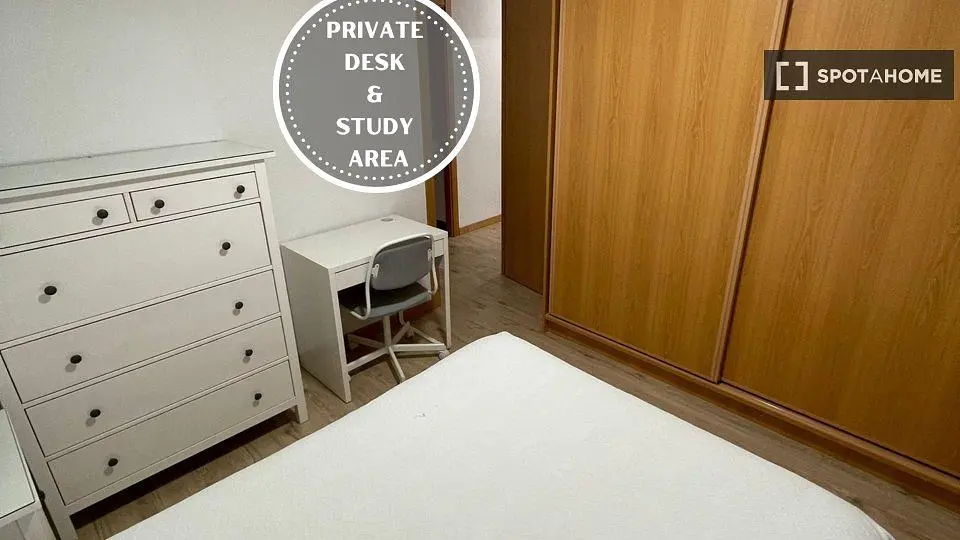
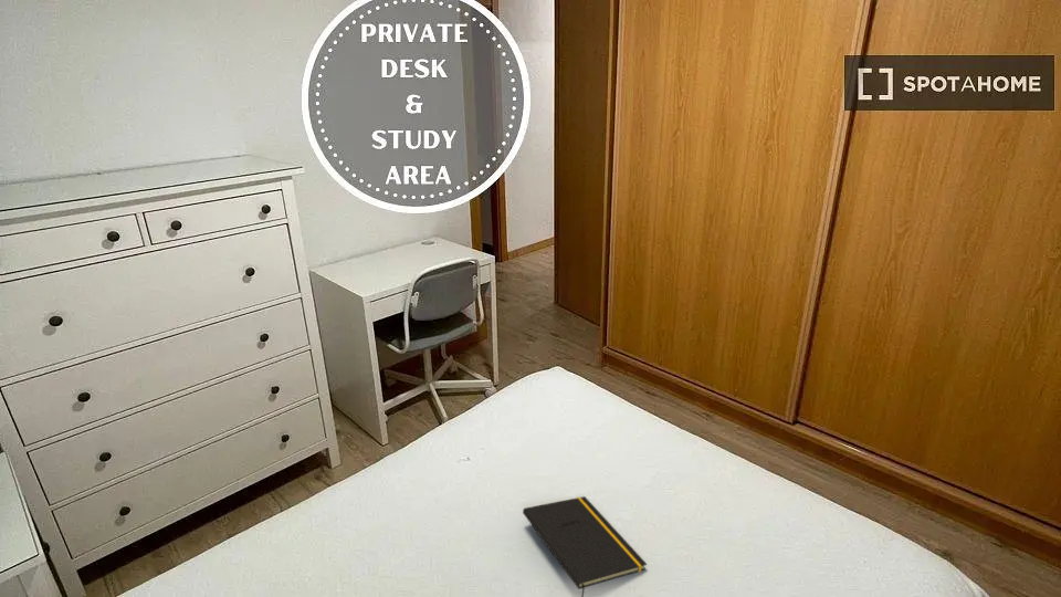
+ notepad (581, 537)
